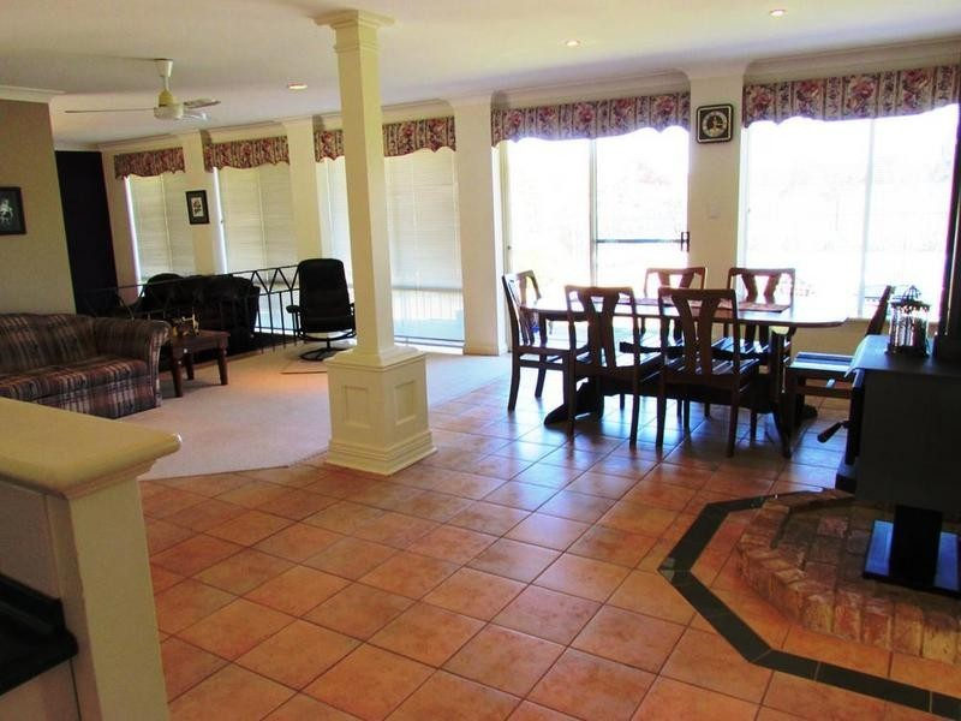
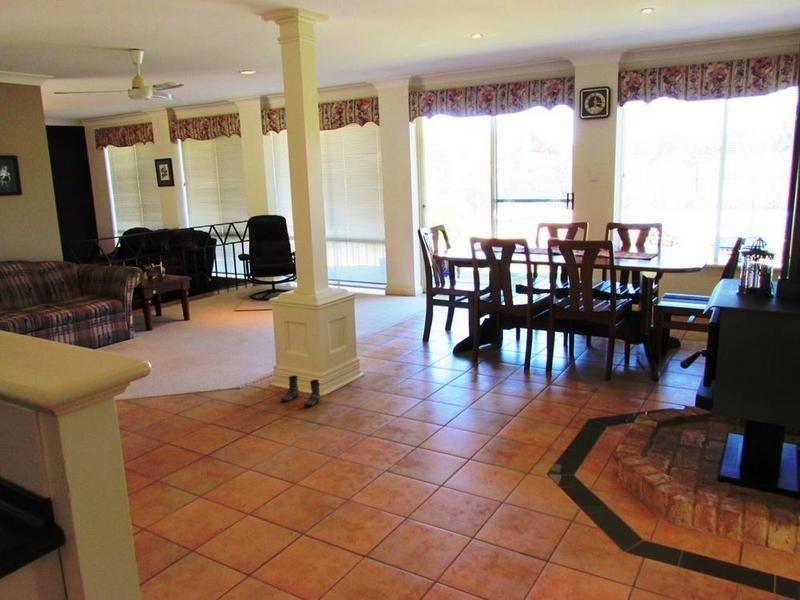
+ boots (298, 390)
